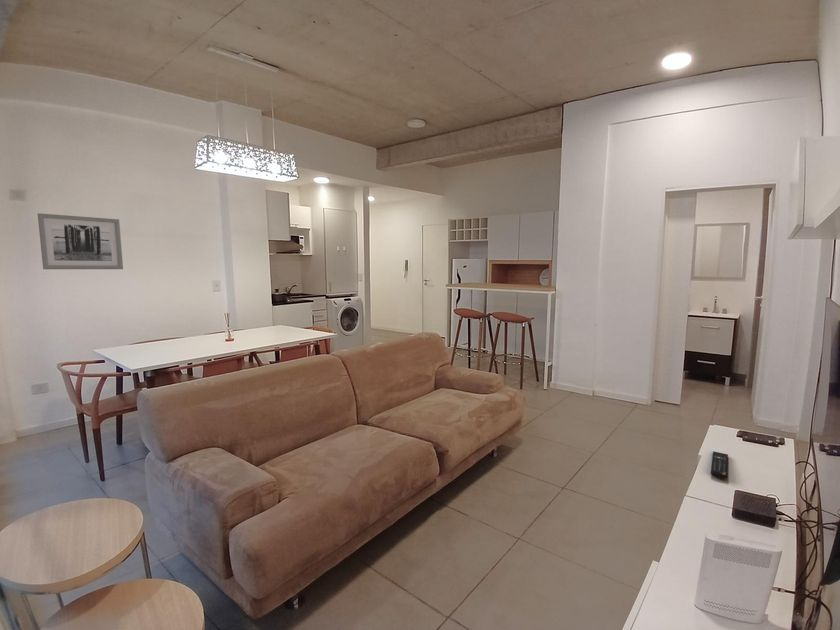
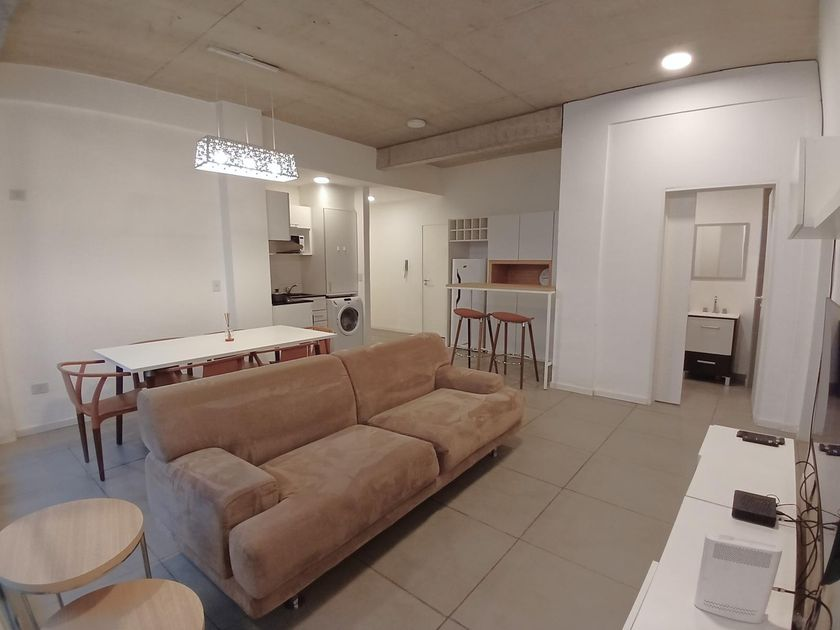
- wall art (83, 243)
- remote control (719, 464)
